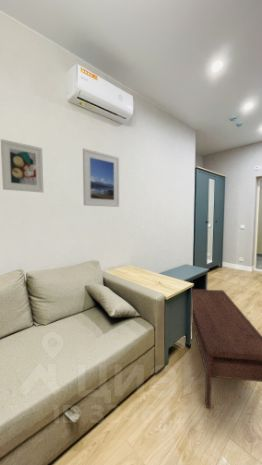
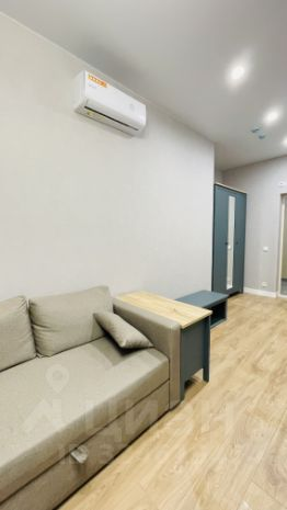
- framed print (23, 167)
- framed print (102, 179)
- coffee table (217, 333)
